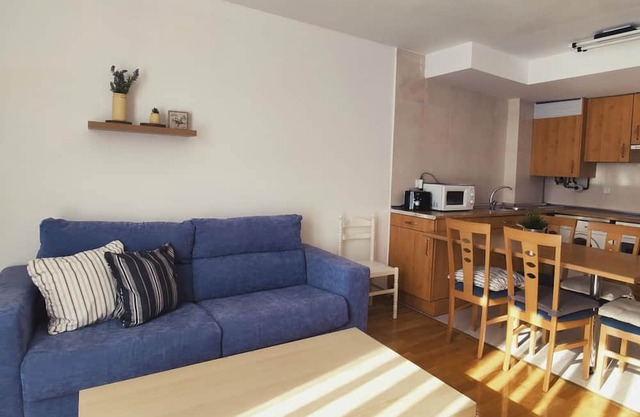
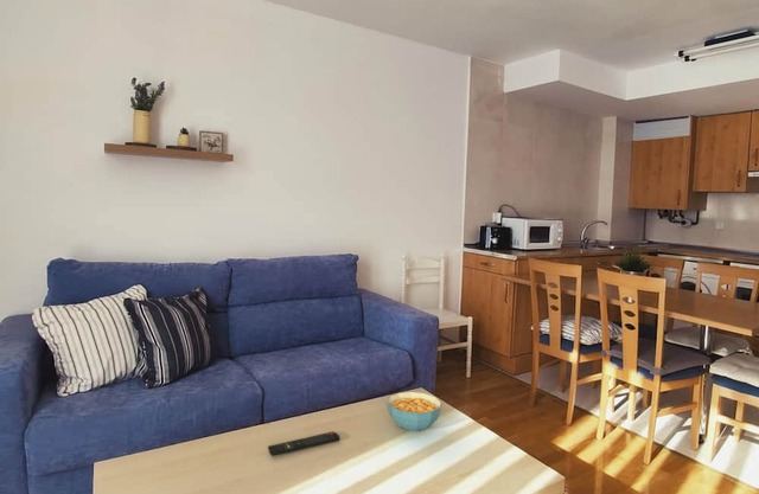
+ remote control (305, 443)
+ cereal bowl (413, 415)
